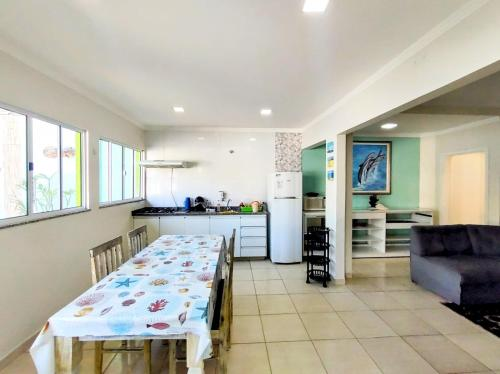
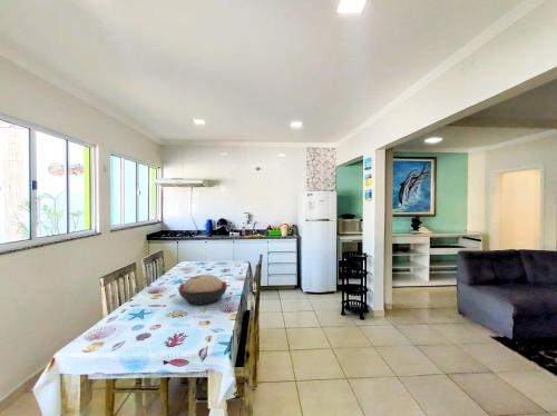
+ decorative bowl (203, 287)
